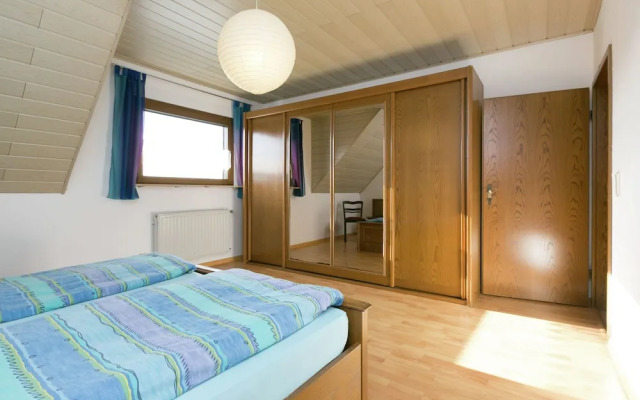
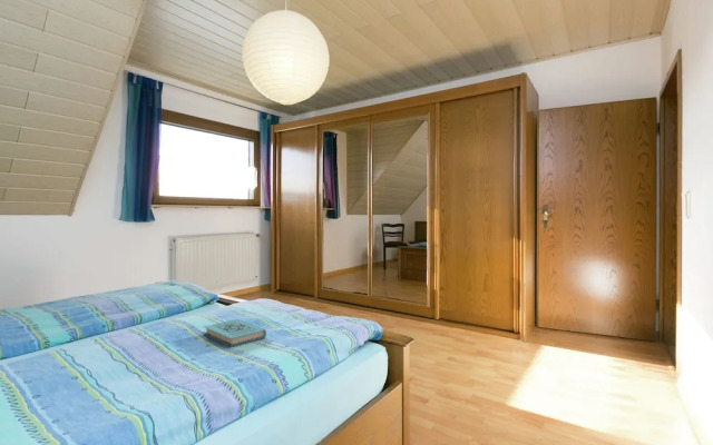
+ book (234, 332)
